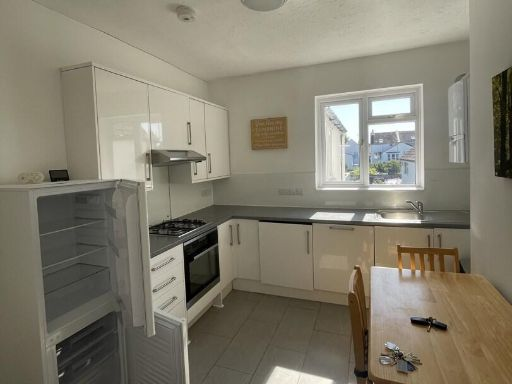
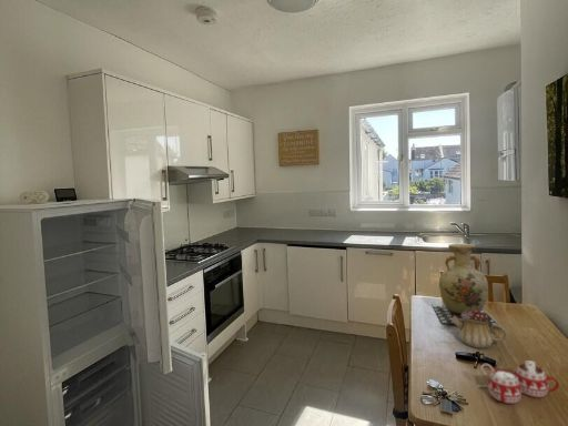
+ teapot (478, 325)
+ vase (463, 281)
+ mug (518, 381)
